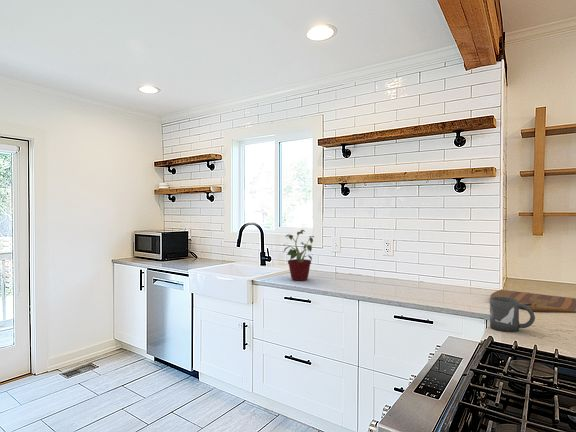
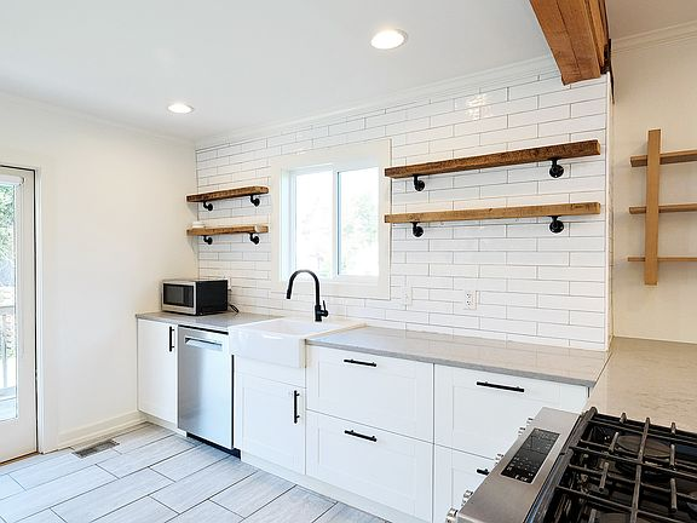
- mug (509, 314)
- potted plant (301, 255)
- cutting board (541, 301)
